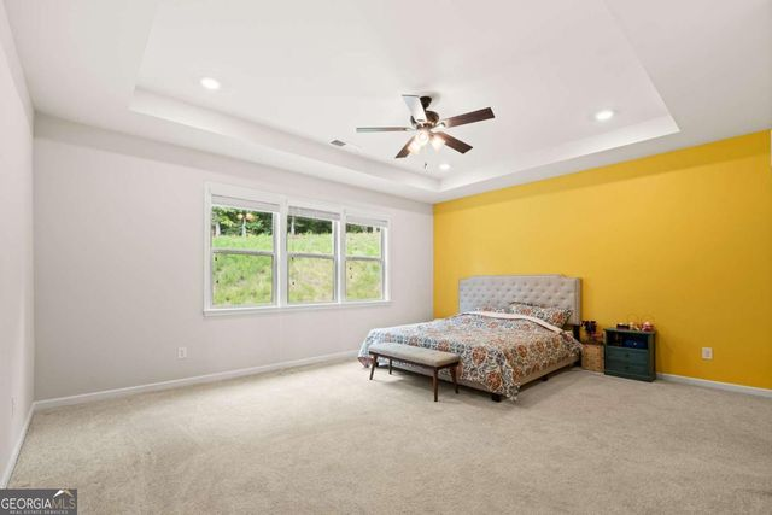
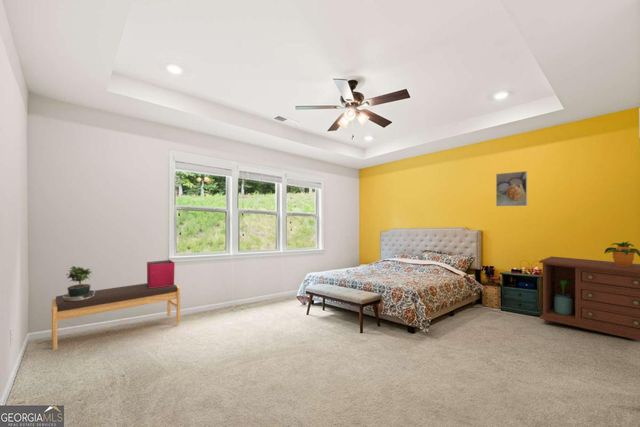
+ storage bin (160, 273)
+ bench (120, 308)
+ dresser (596, 295)
+ potted plant (79, 280)
+ potted plant (623, 253)
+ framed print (511, 189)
